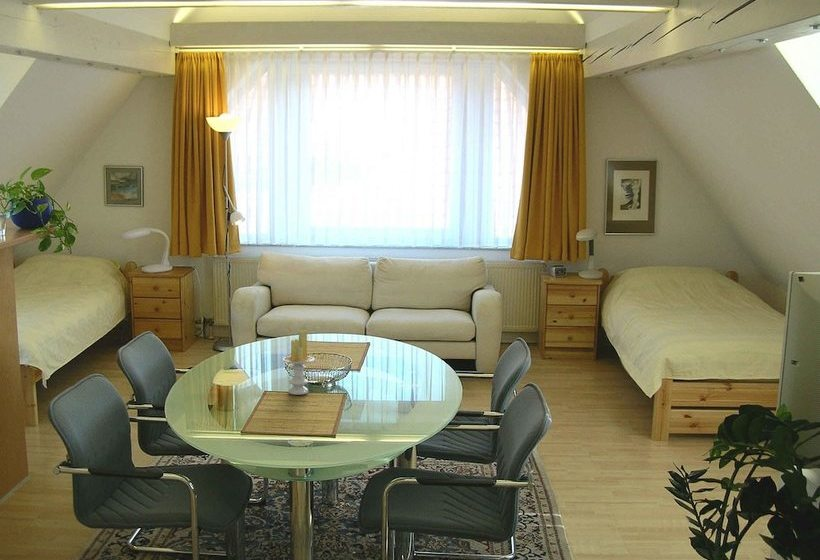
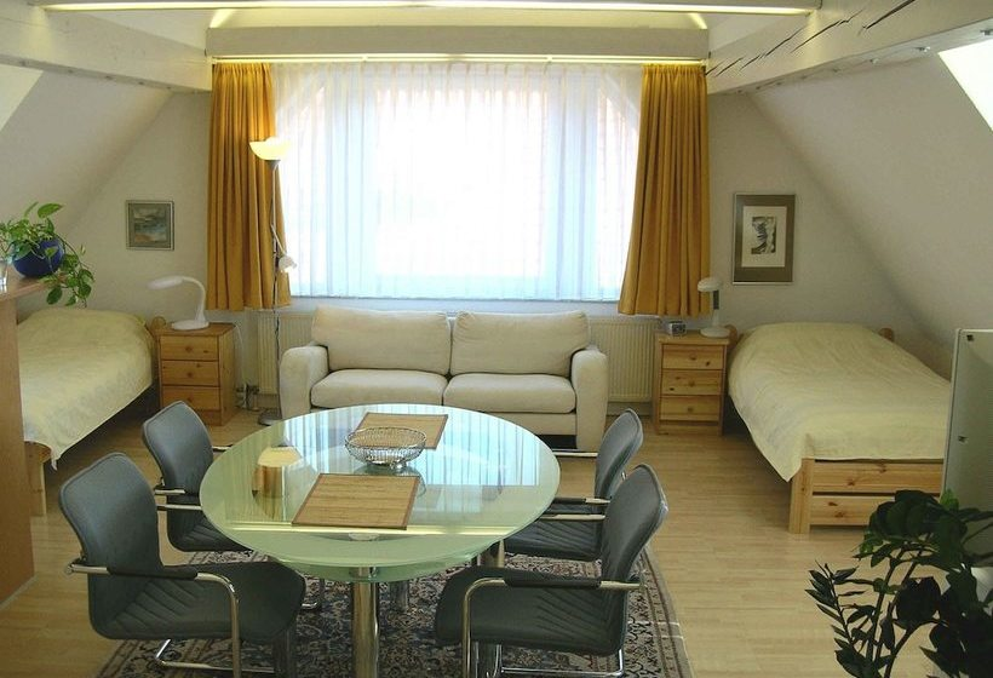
- candle (298, 361)
